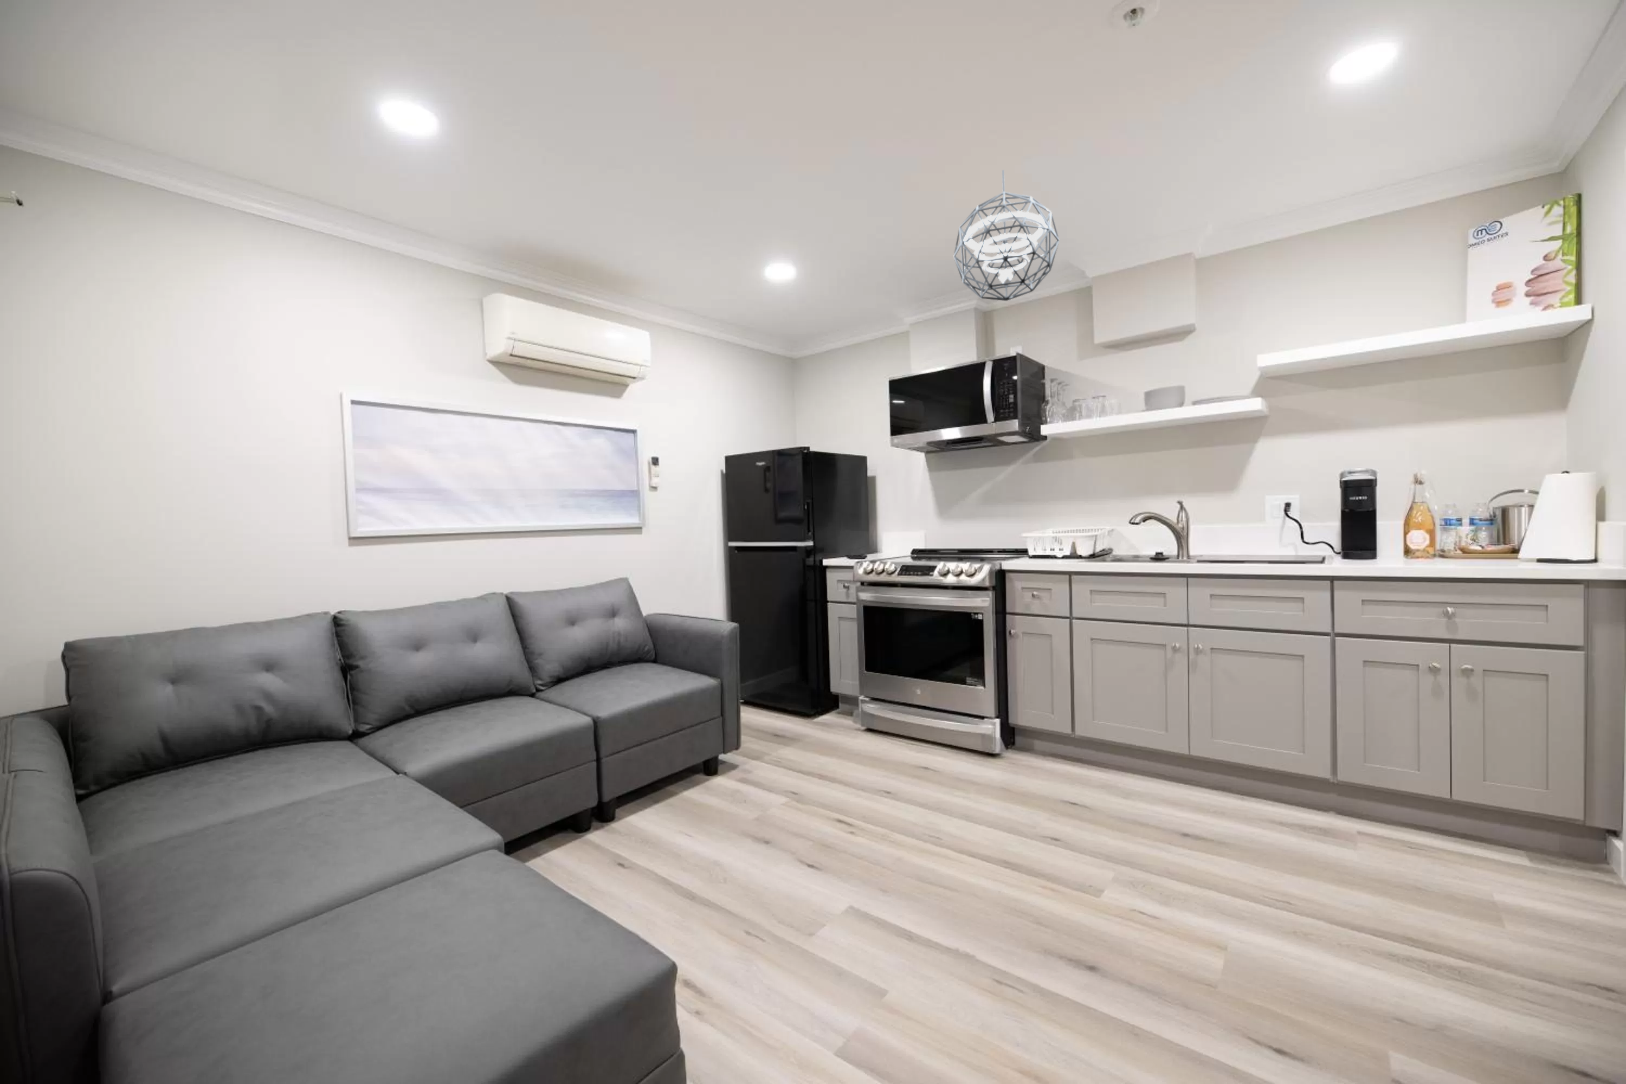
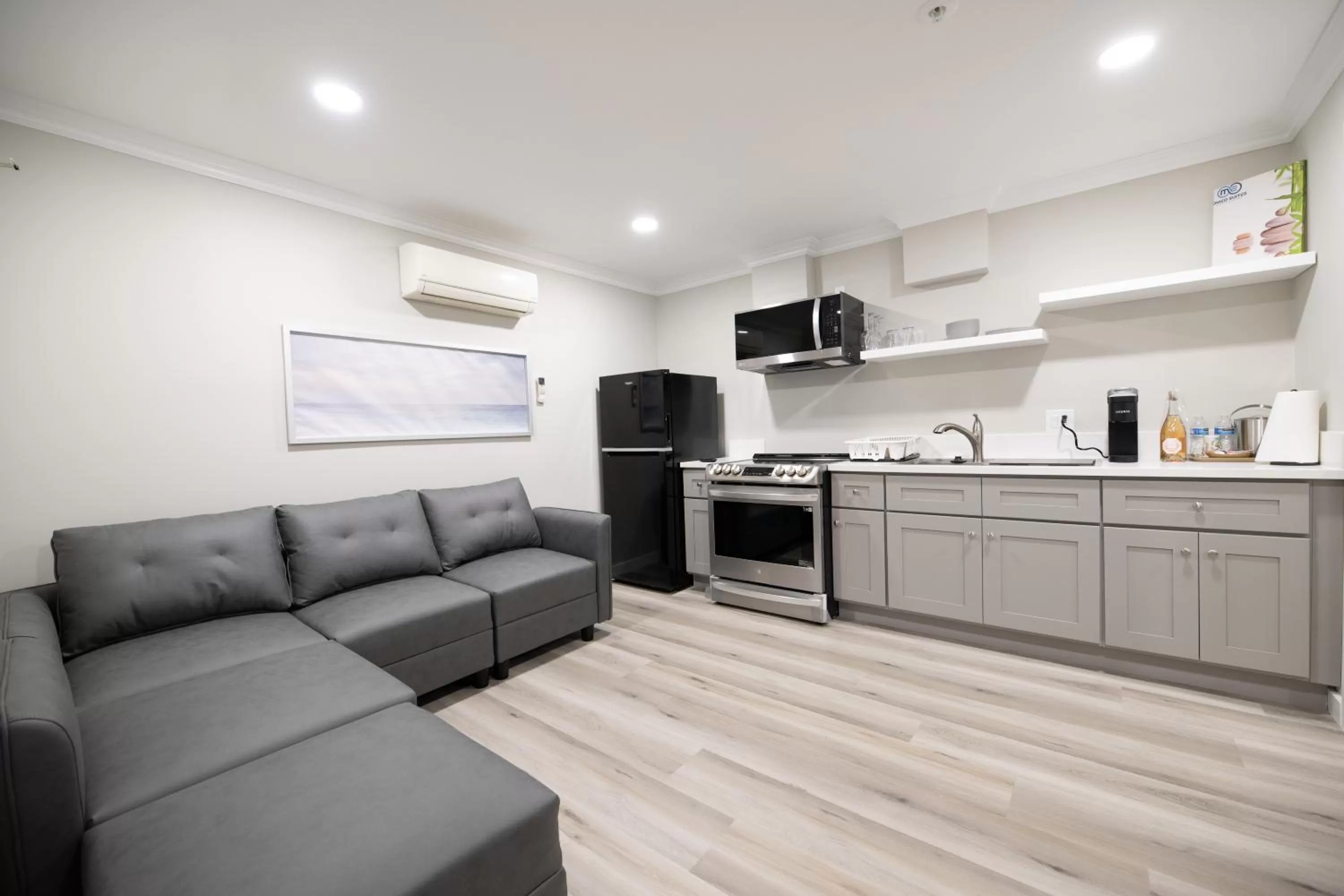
- pendant light (1004, 235)
